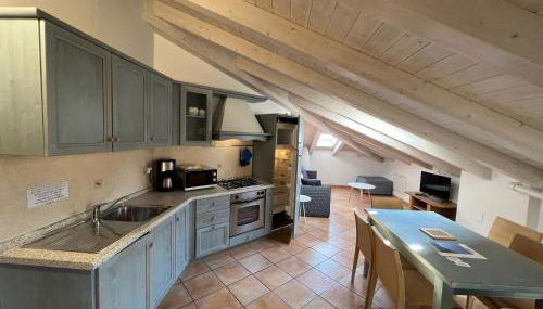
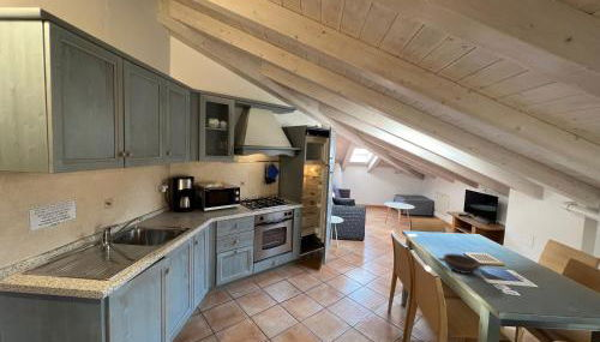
+ bowl (460, 264)
